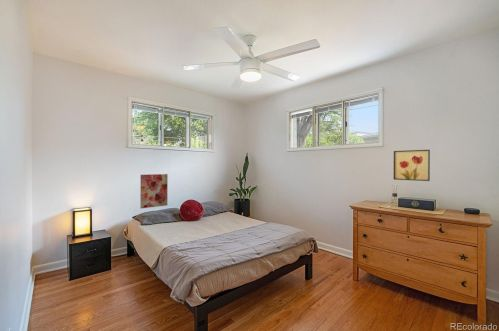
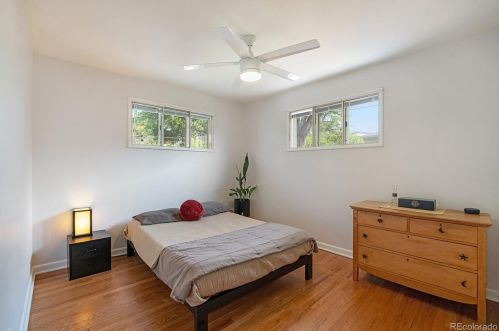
- wall art (154, 190)
- wall art (411, 165)
